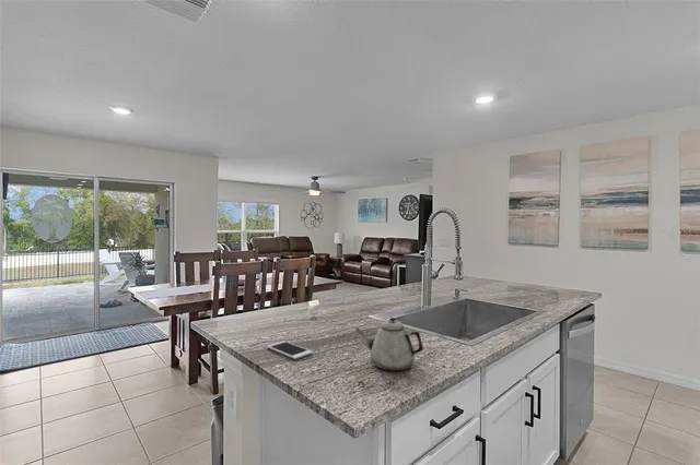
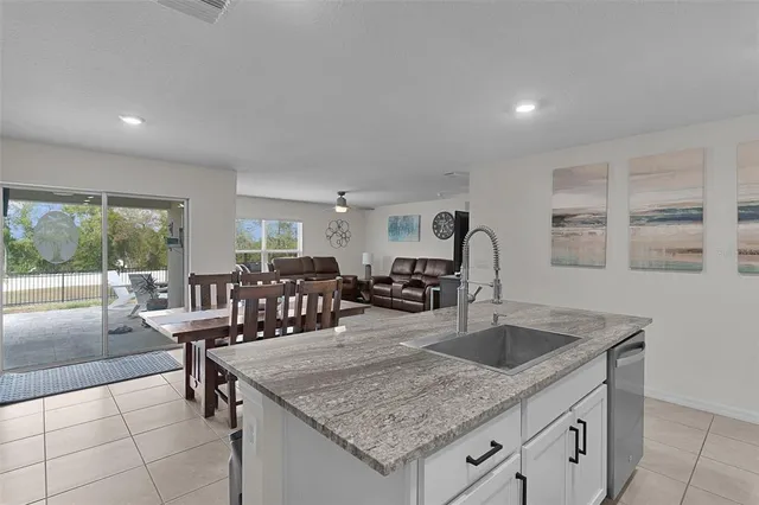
- cell phone (289, 349)
- teapot (387, 339)
